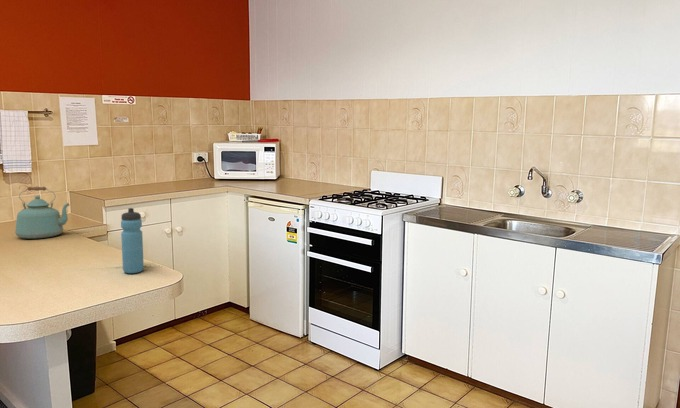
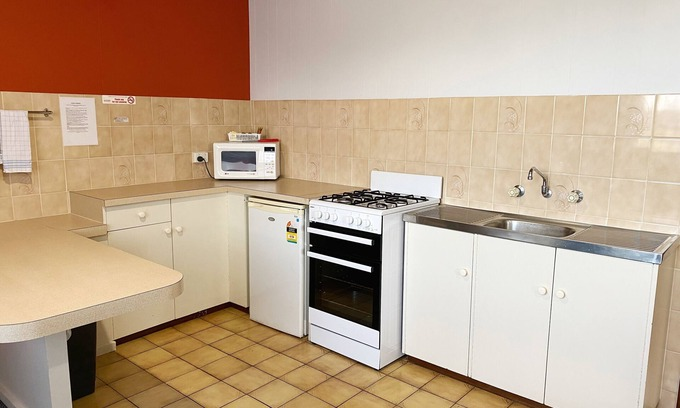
- kettle (42, 211)
- water bottle (132, 239)
